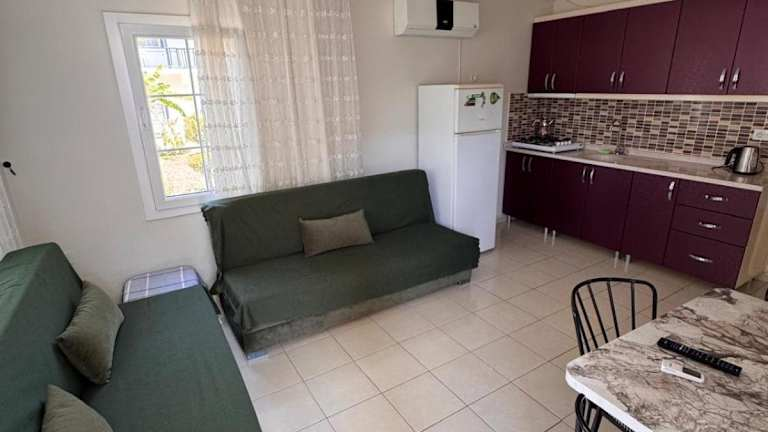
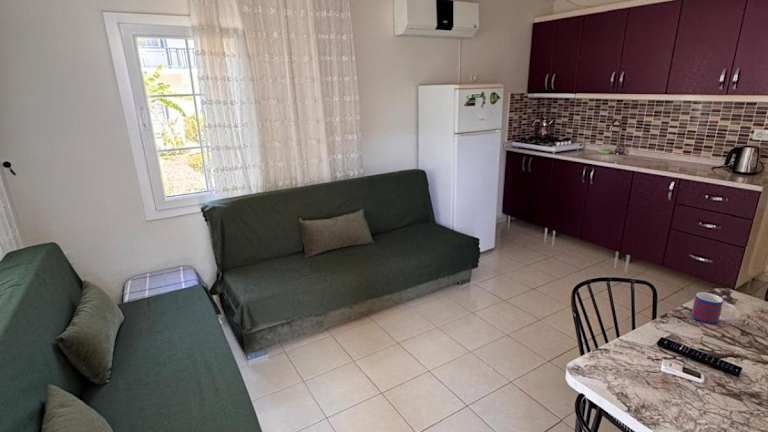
+ mug (713, 309)
